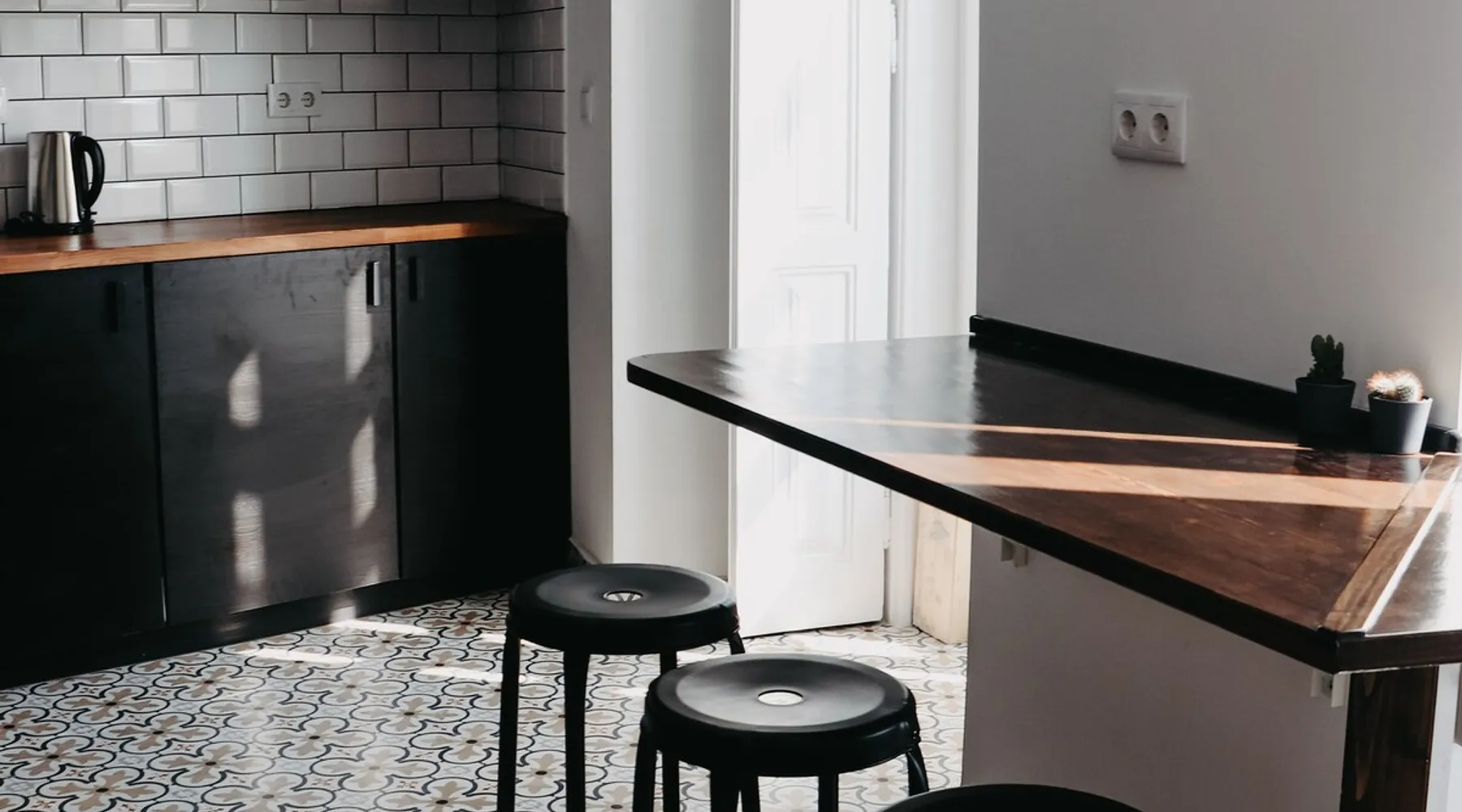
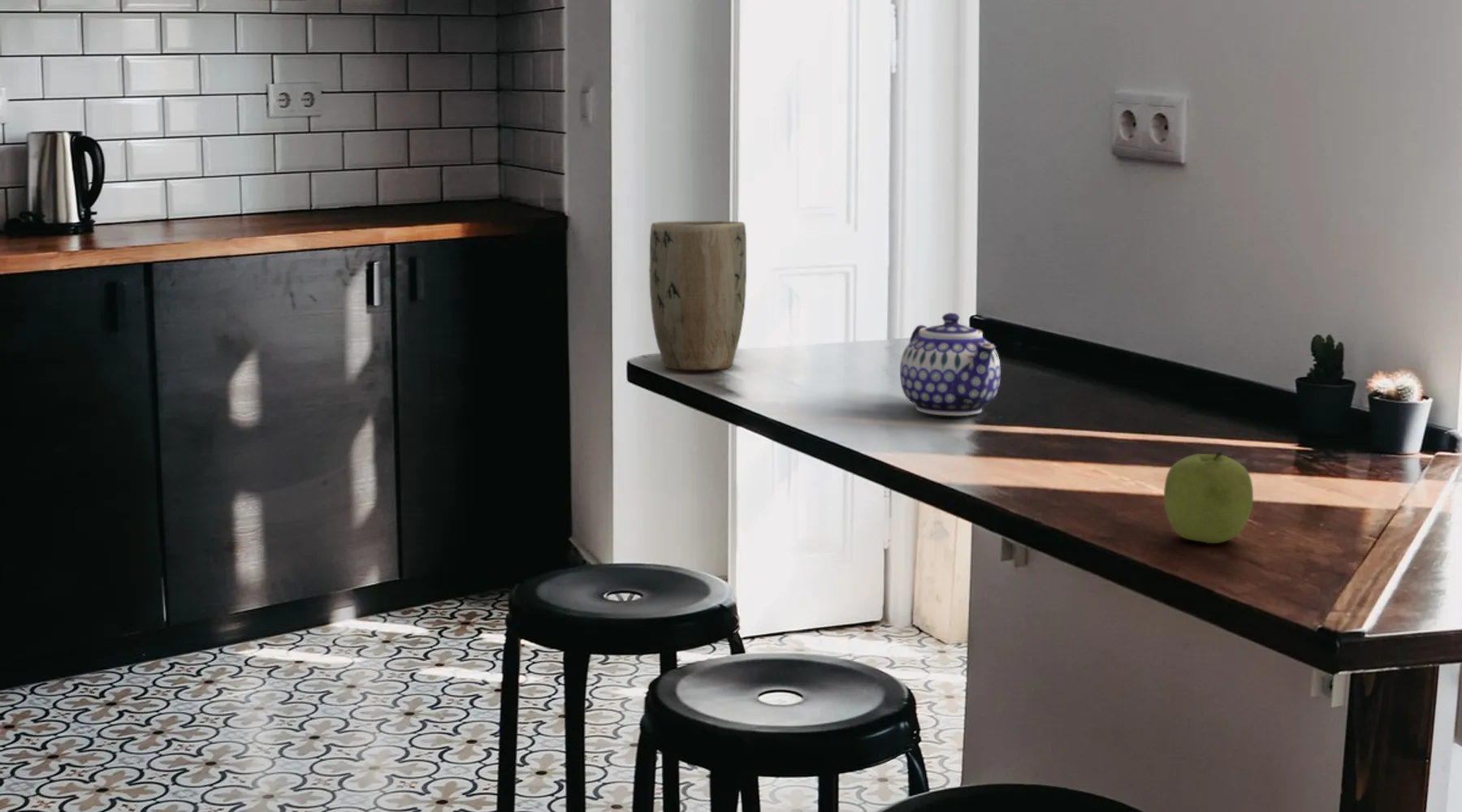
+ teapot (950, 362)
+ plant pot (698, 295)
+ fruit (1208, 494)
